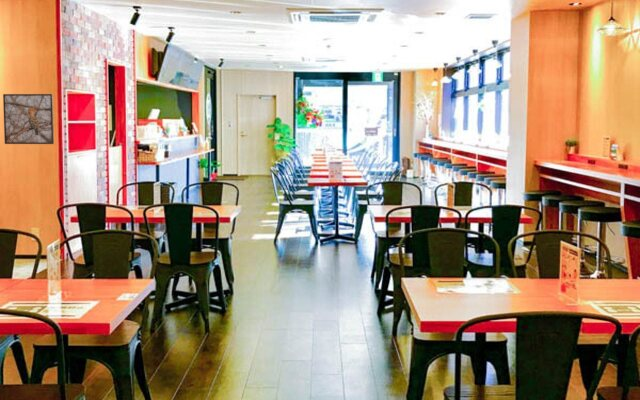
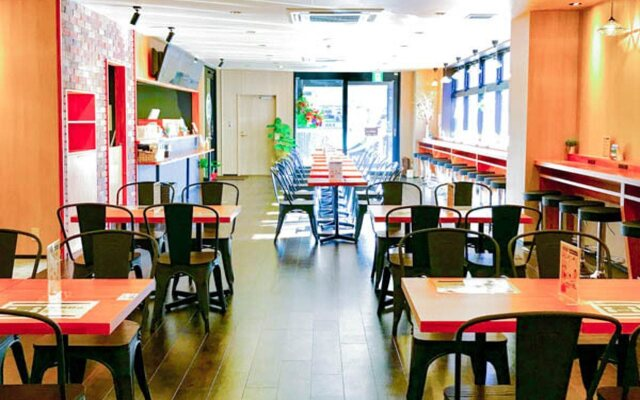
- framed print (28, 119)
